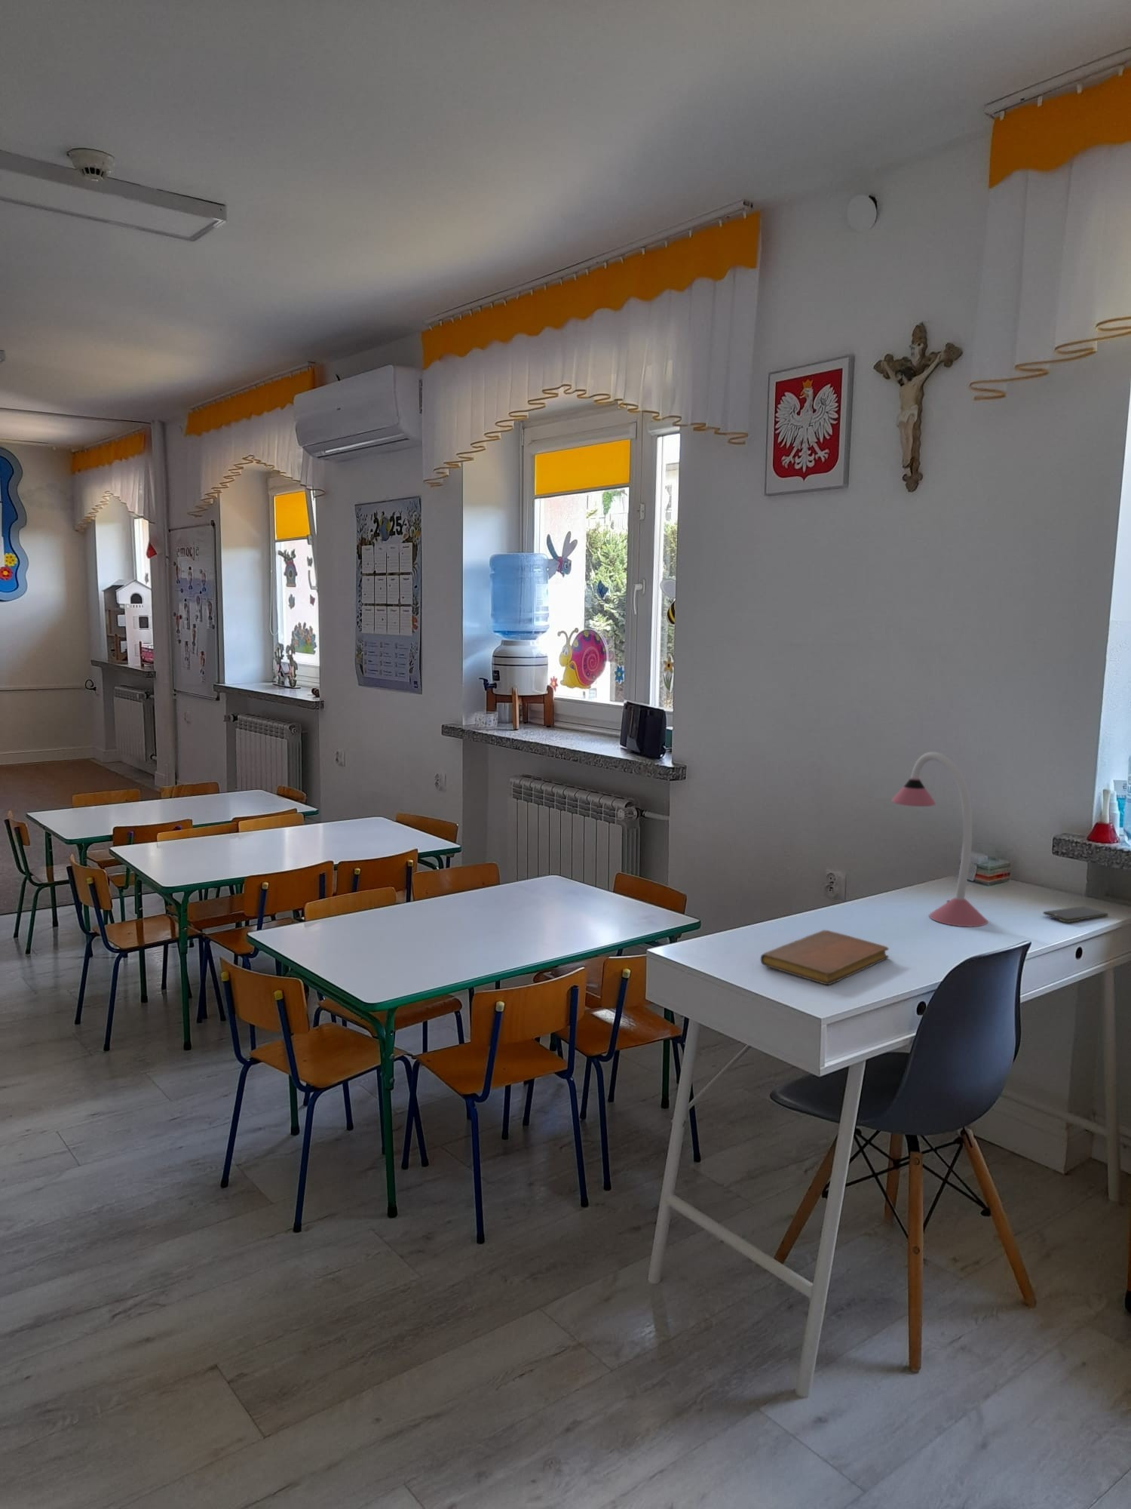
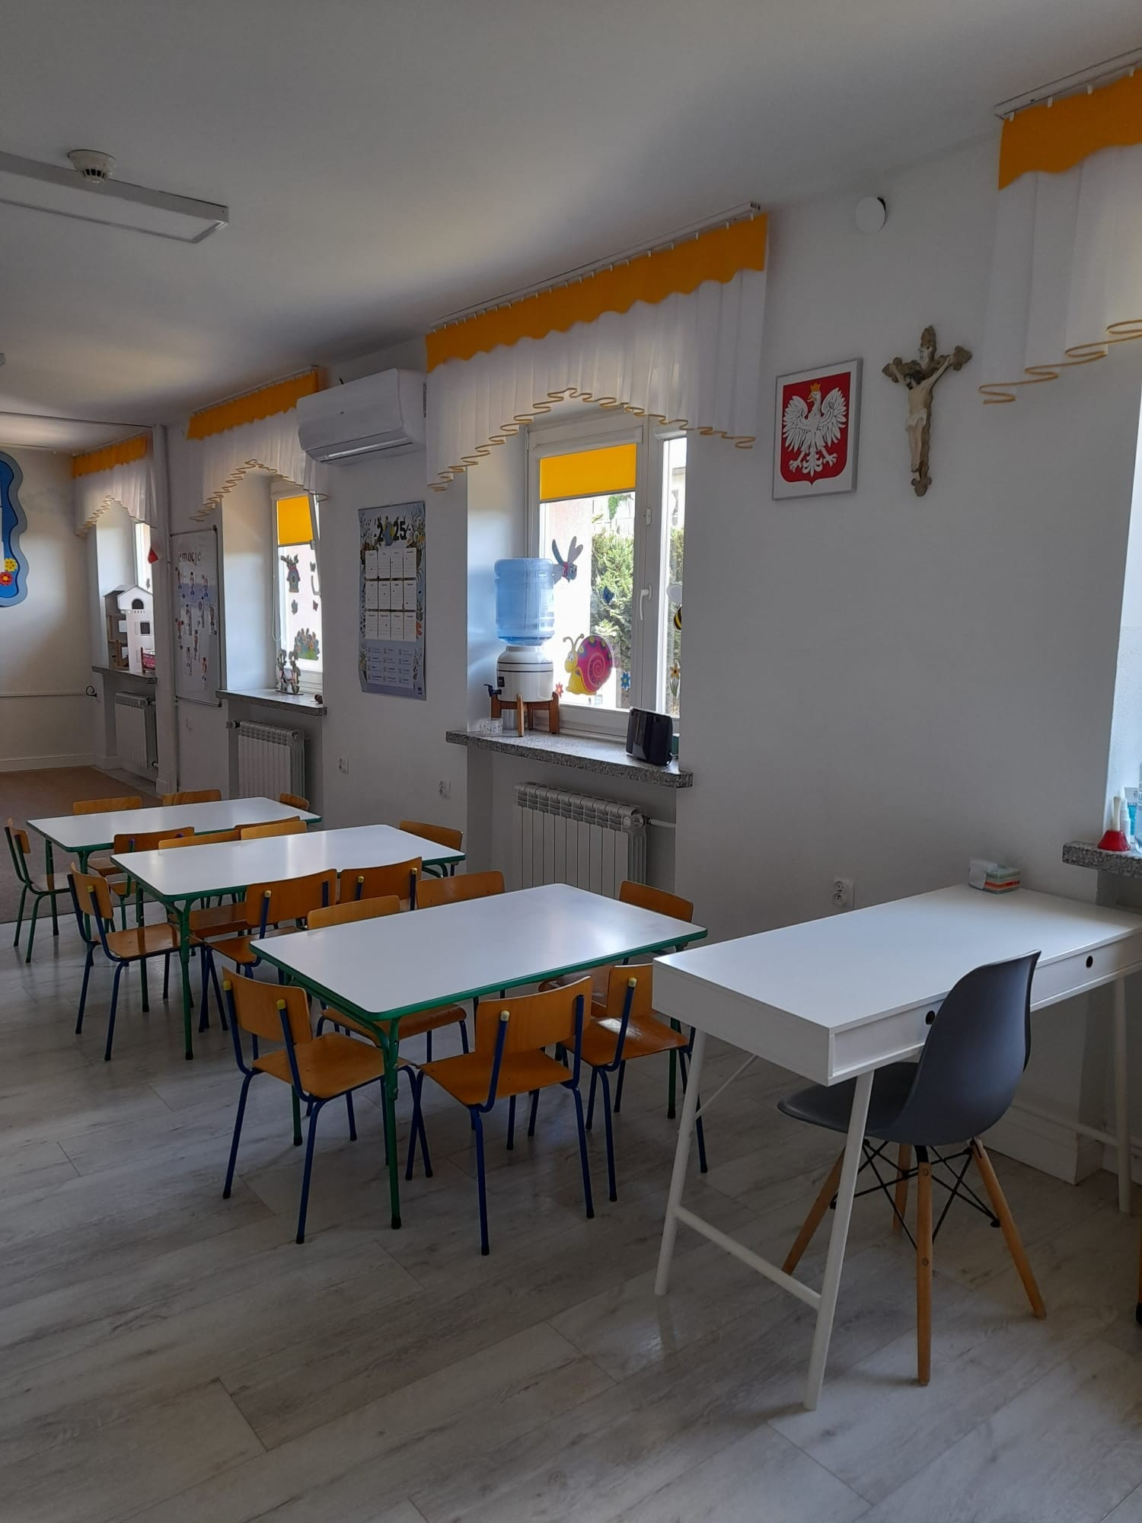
- smartphone (1075, 914)
- notebook (824, 955)
- desk lamp (962, 832)
